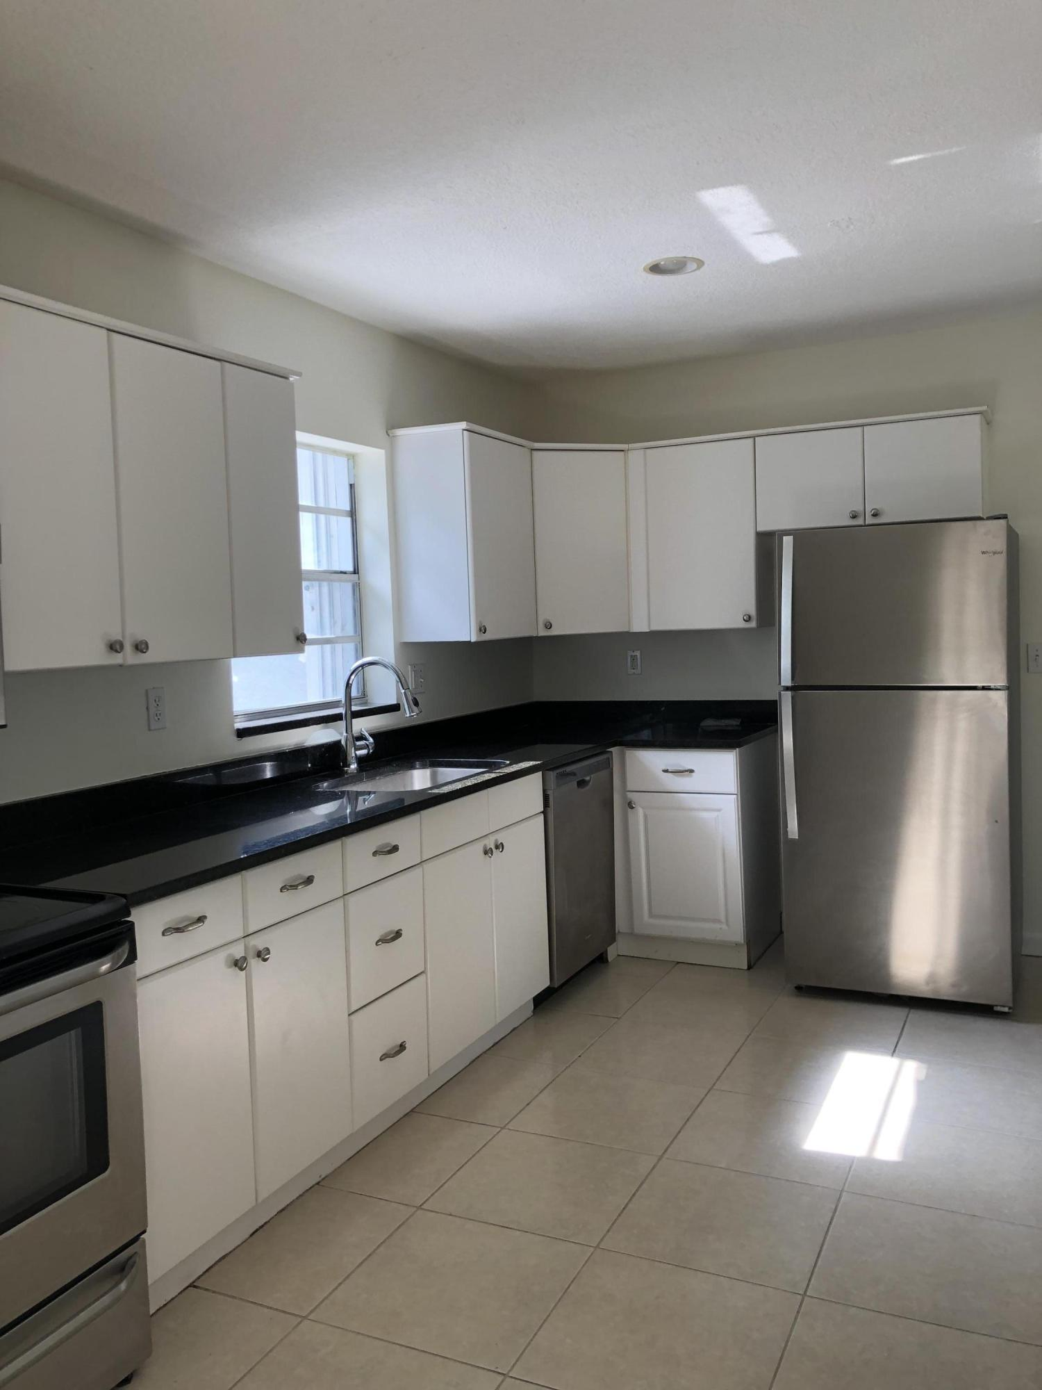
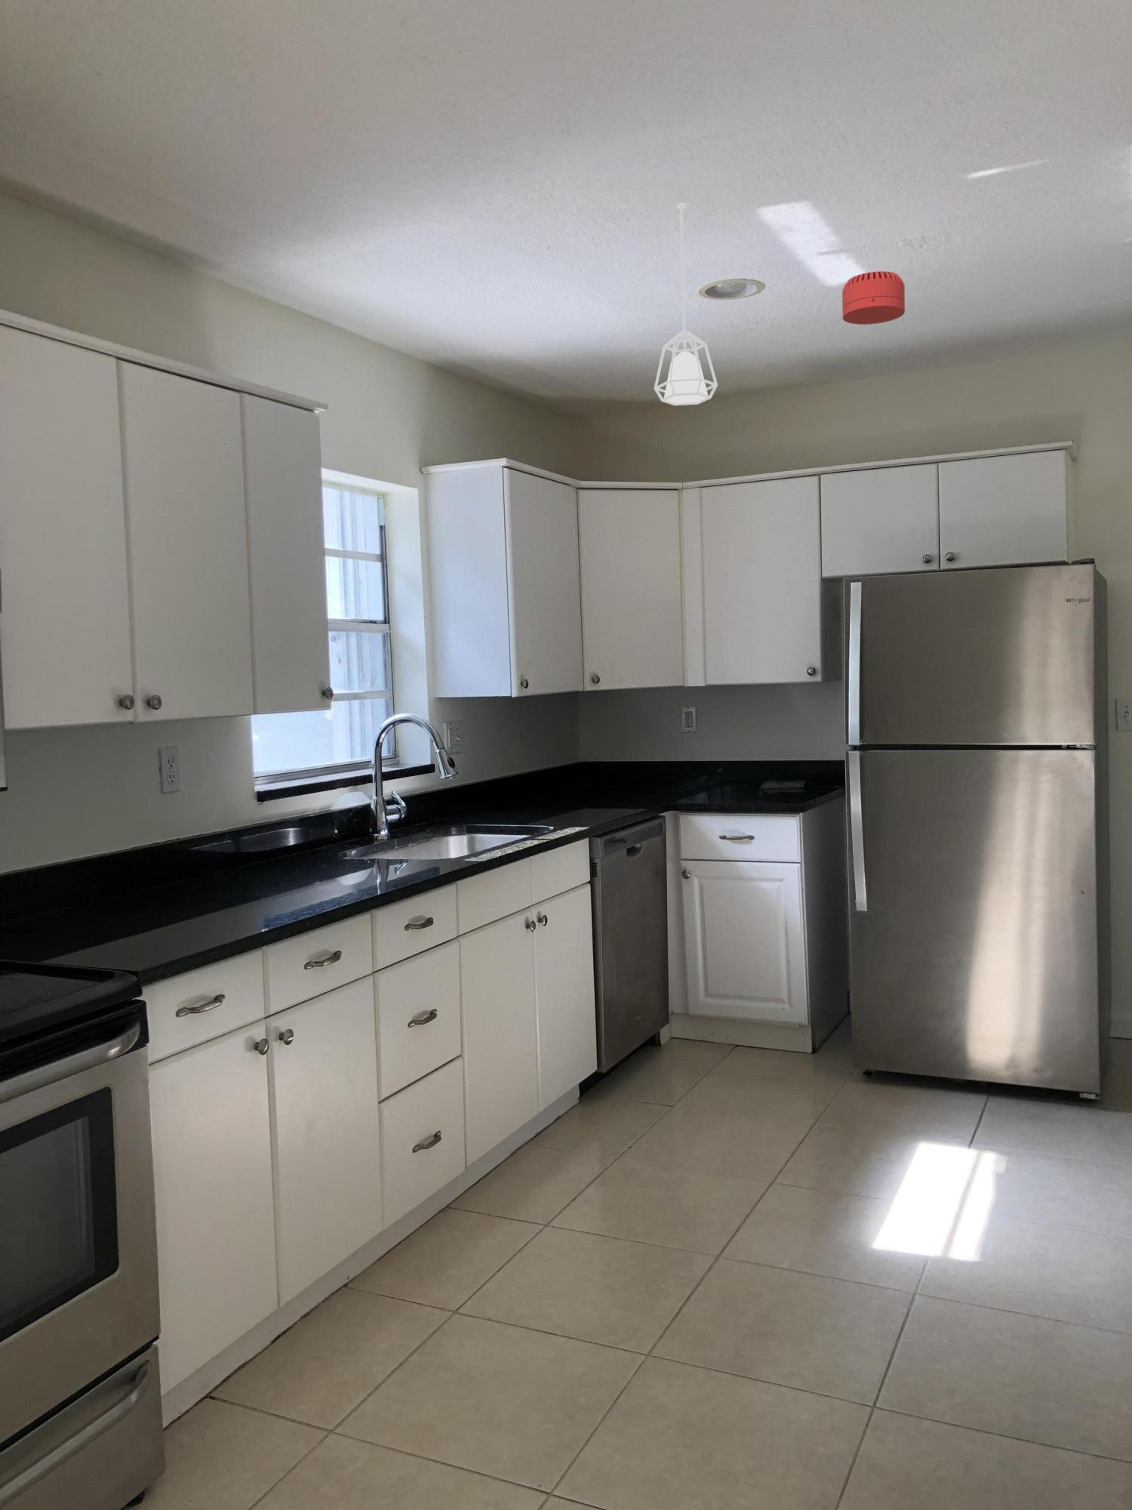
+ pendant lamp (683, 303)
+ smoke detector (873, 297)
